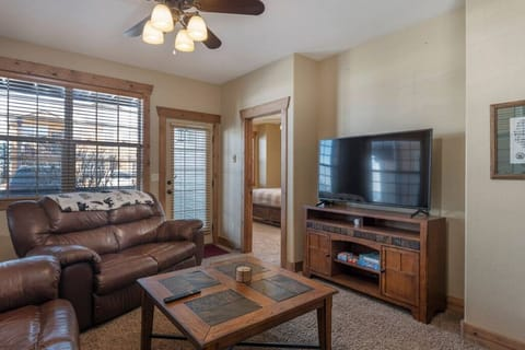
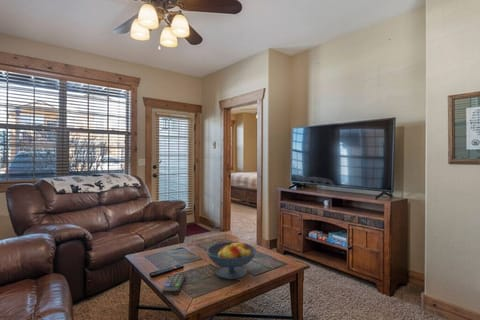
+ remote control (174, 282)
+ fruit bowl (231, 256)
